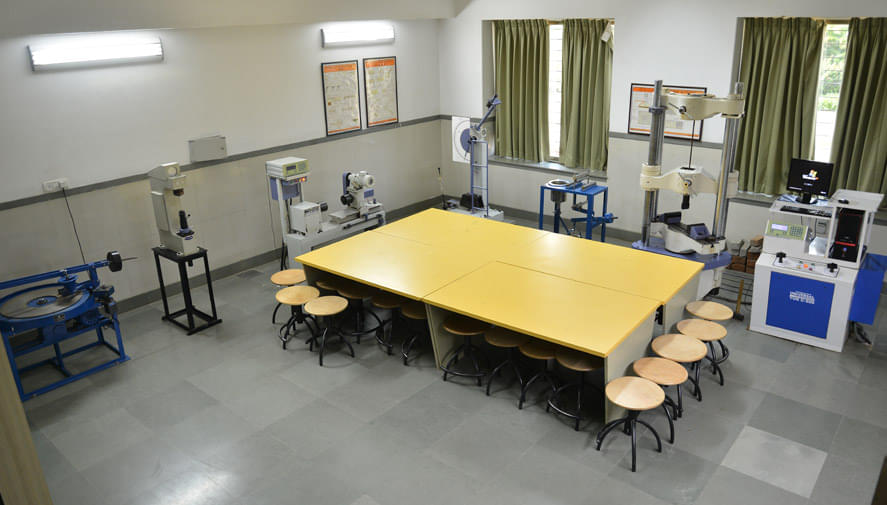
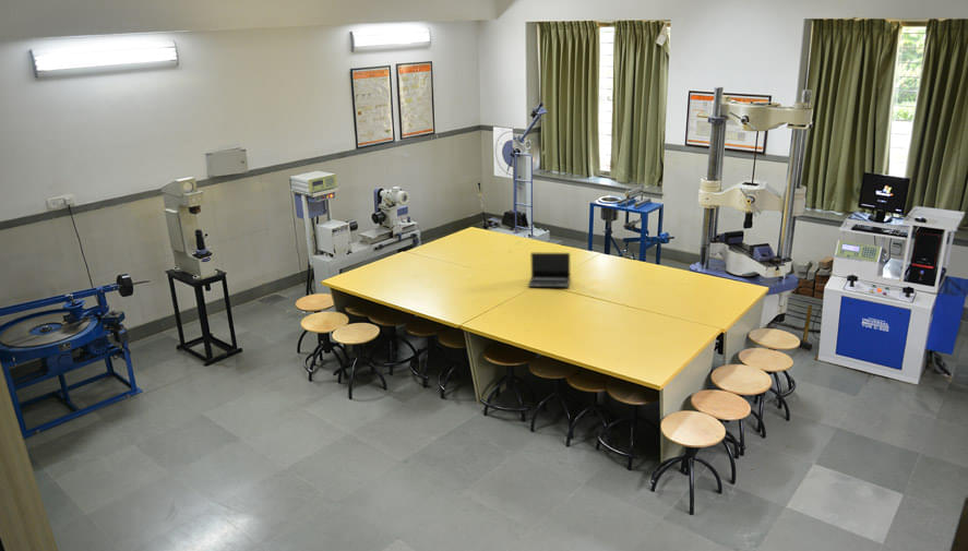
+ laptop (549, 269)
